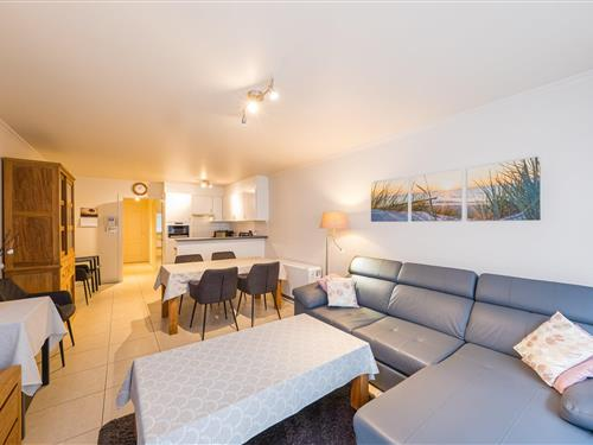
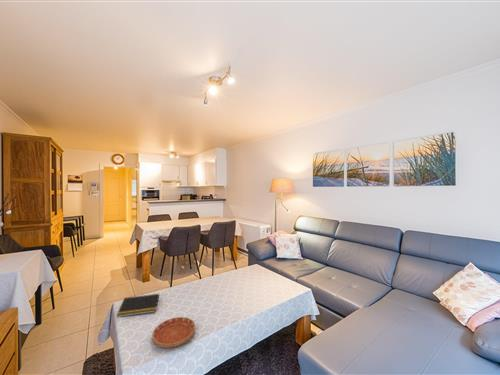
+ notepad (139, 304)
+ saucer (174, 332)
